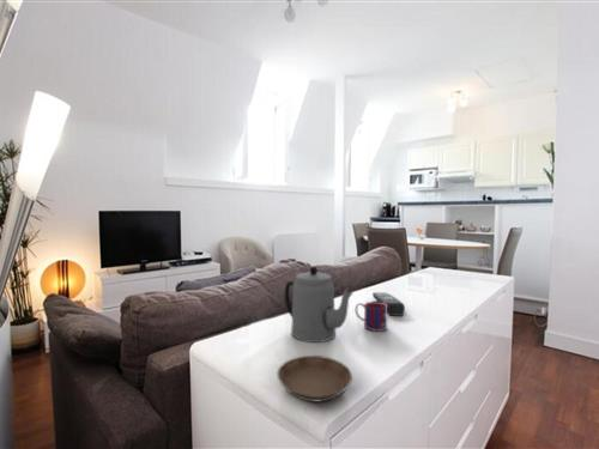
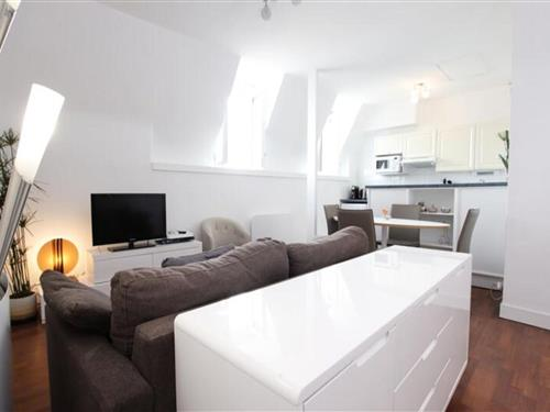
- remote control (387, 301)
- teapot (315, 301)
- mug (370, 314)
- saucer (314, 378)
